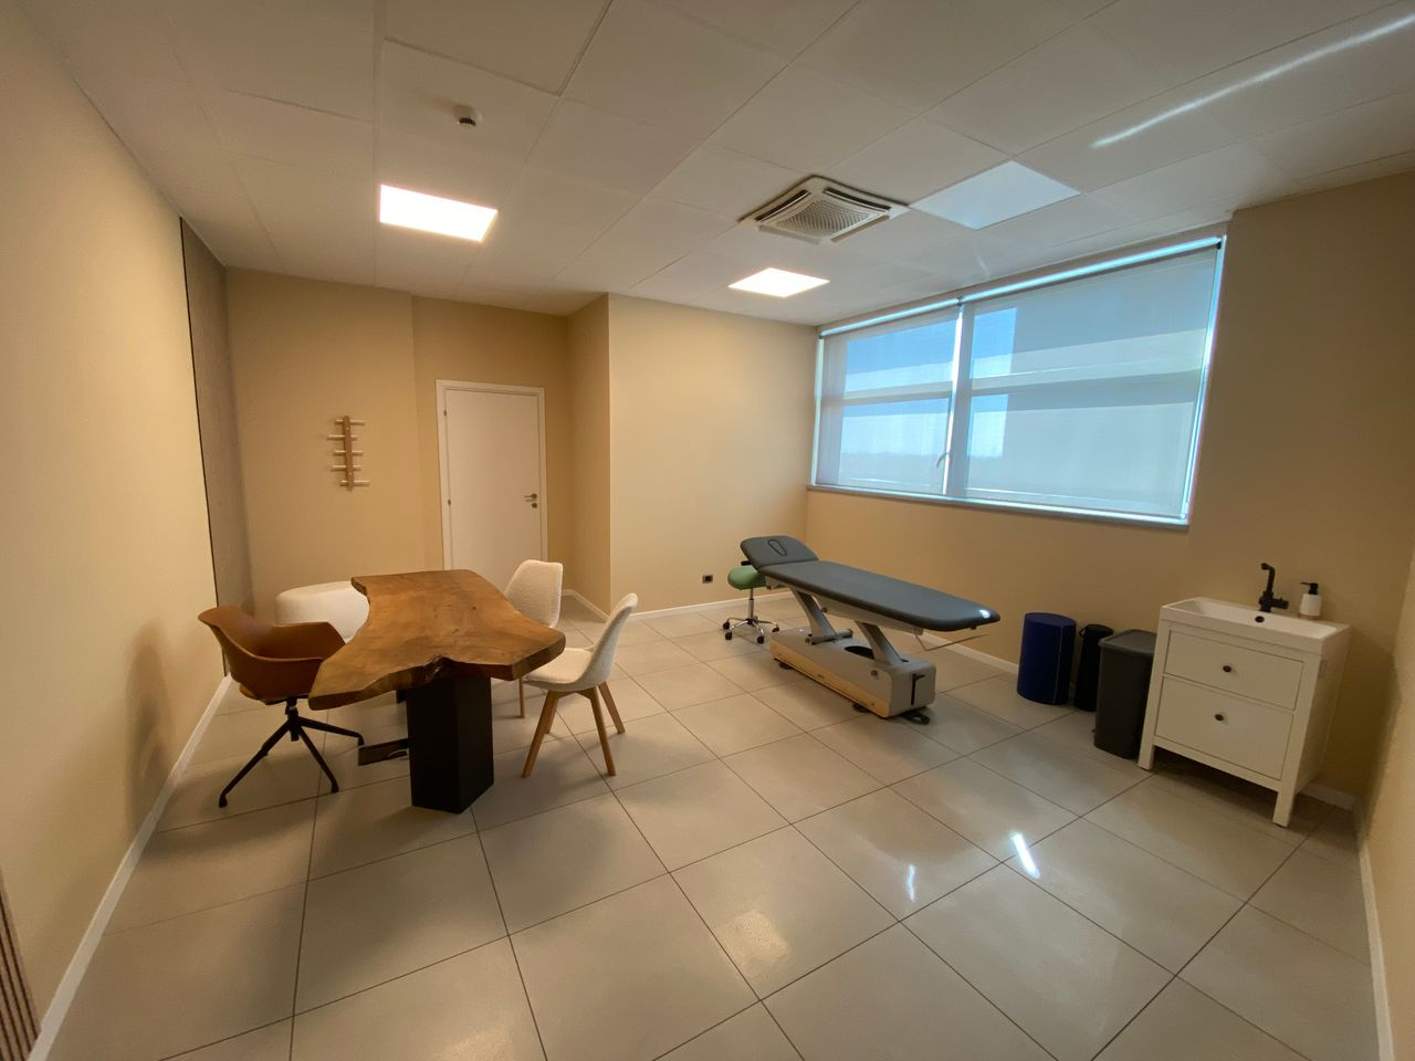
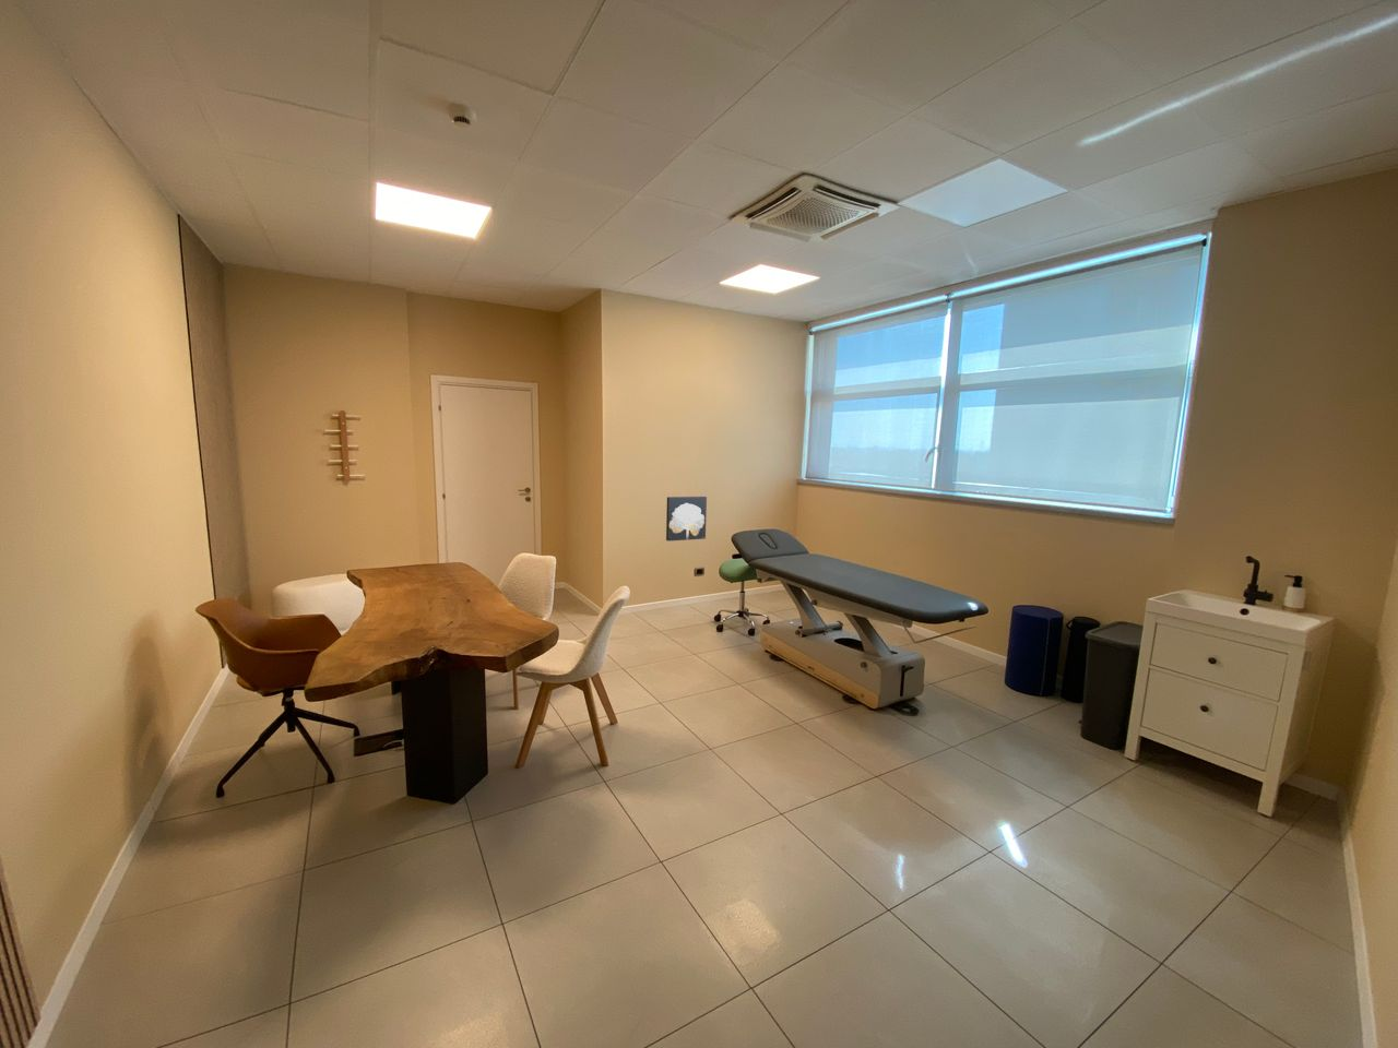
+ wall art (686, 517)
